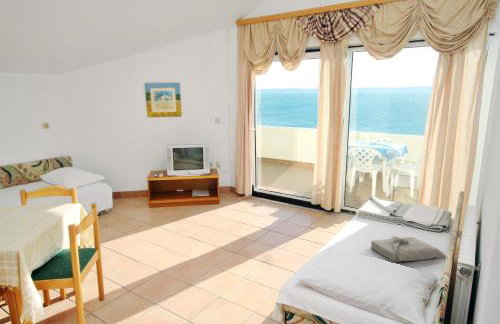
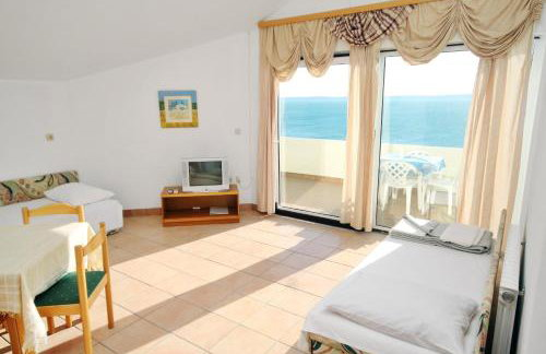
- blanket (407, 246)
